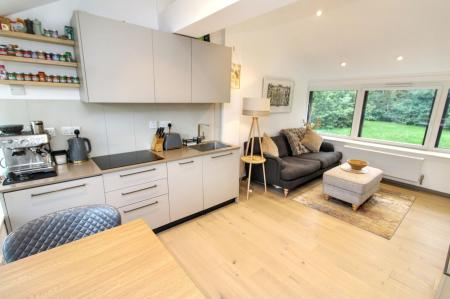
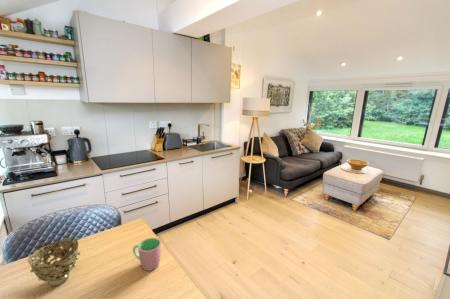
+ cup (146, 254)
+ decorative bowl (56, 265)
